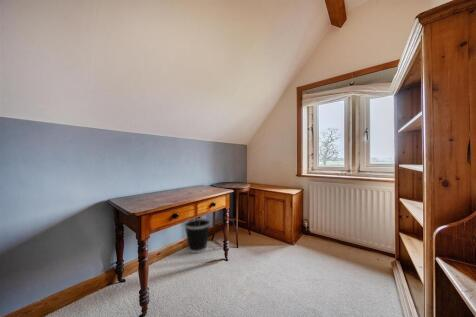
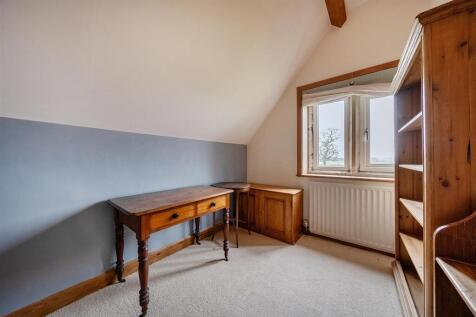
- wastebasket (197, 235)
